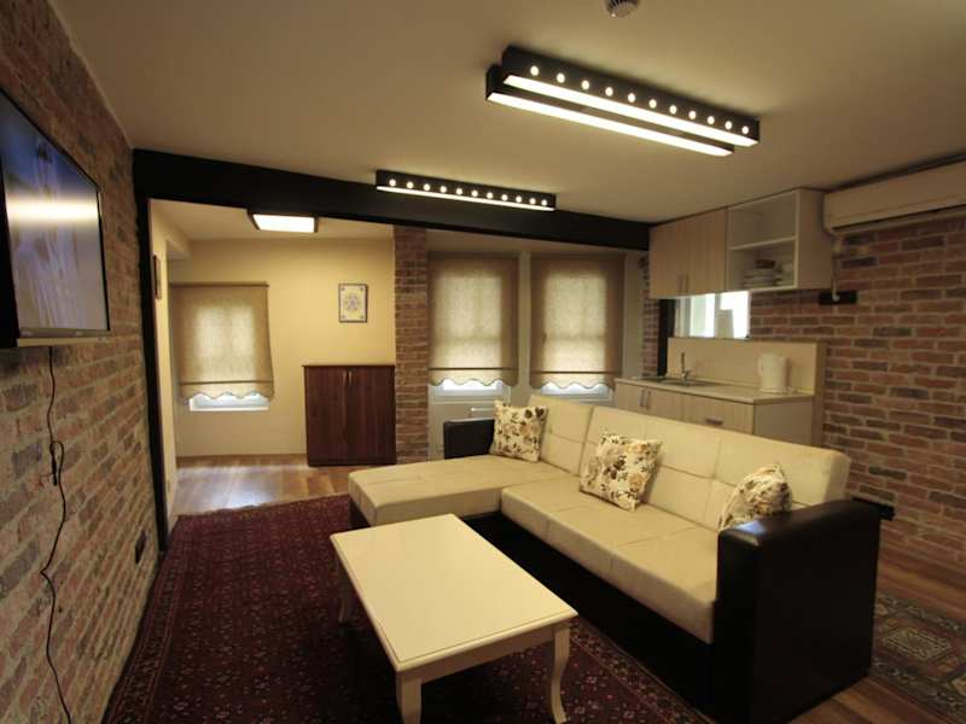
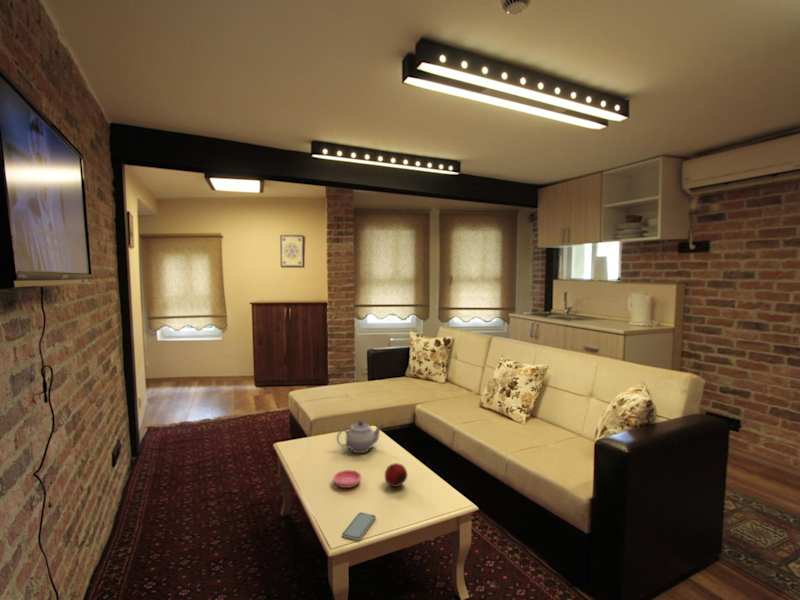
+ fruit (395, 474)
+ smartphone (359, 525)
+ teapot (360, 435)
+ saucer (347, 479)
